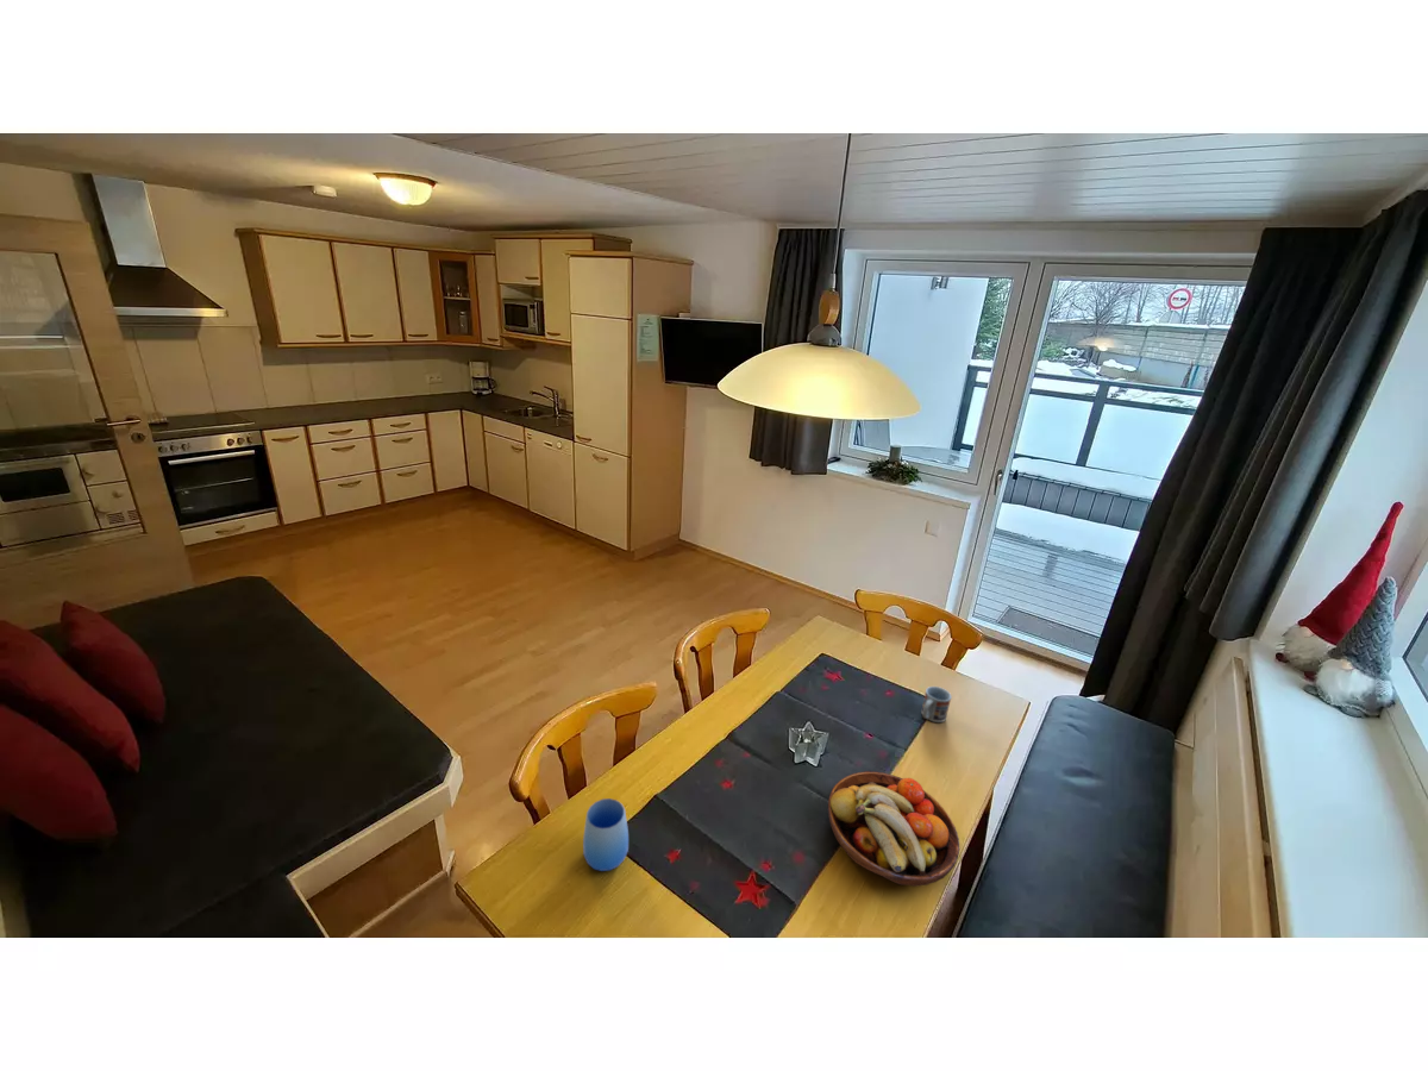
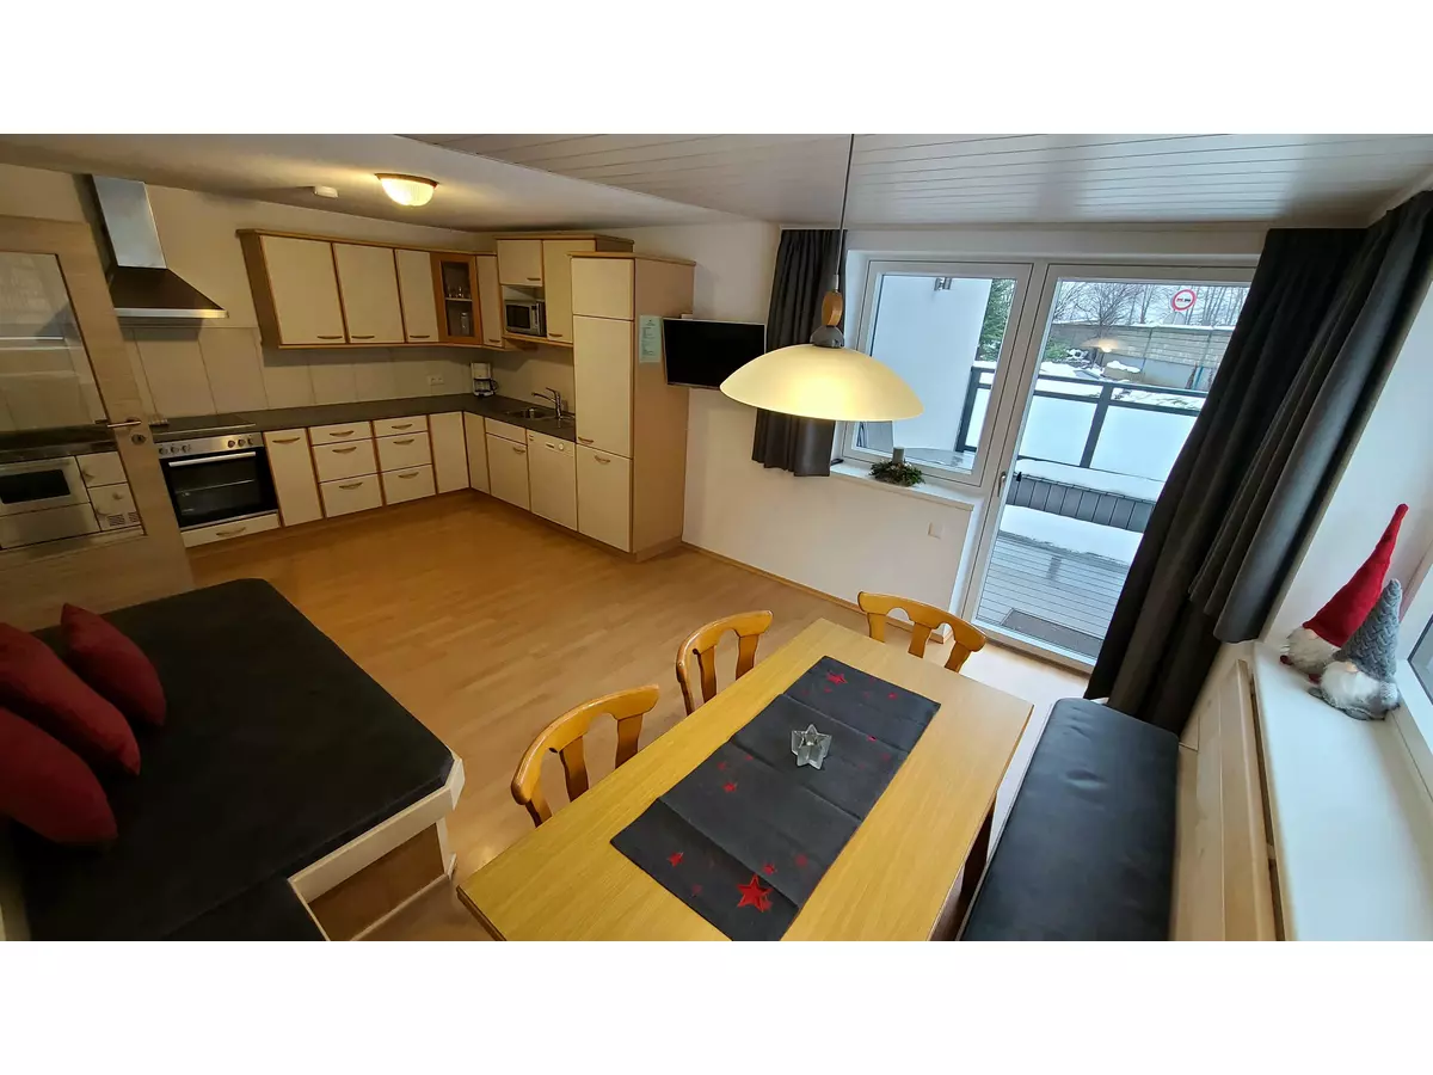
- fruit bowl (894, 816)
- cup (933, 706)
- cup (606, 834)
